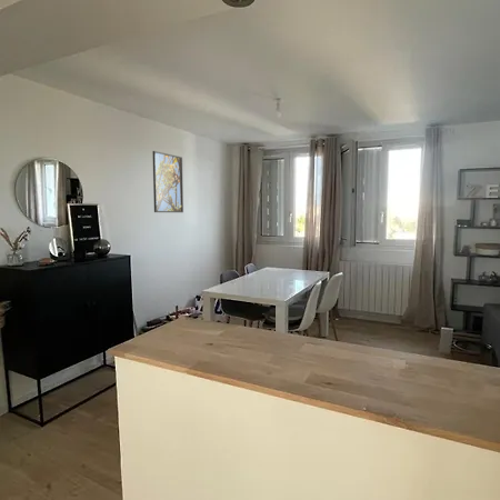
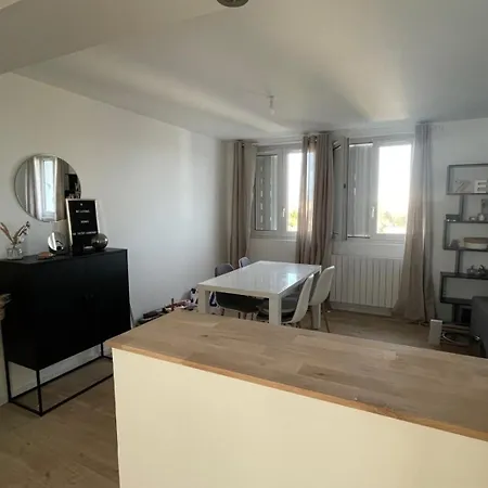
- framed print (169, 183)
